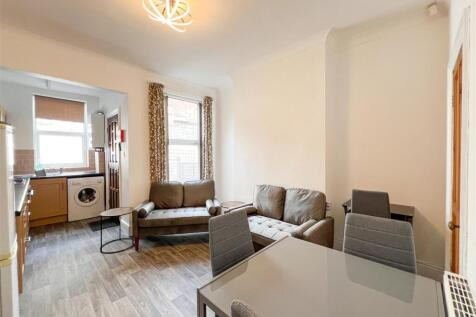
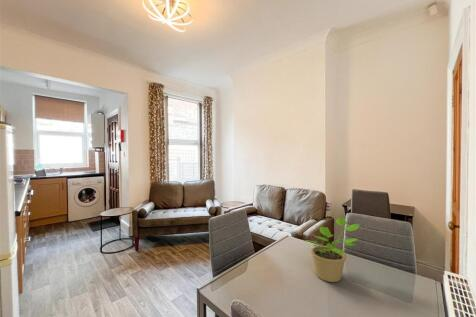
+ potted plant (329, 249)
